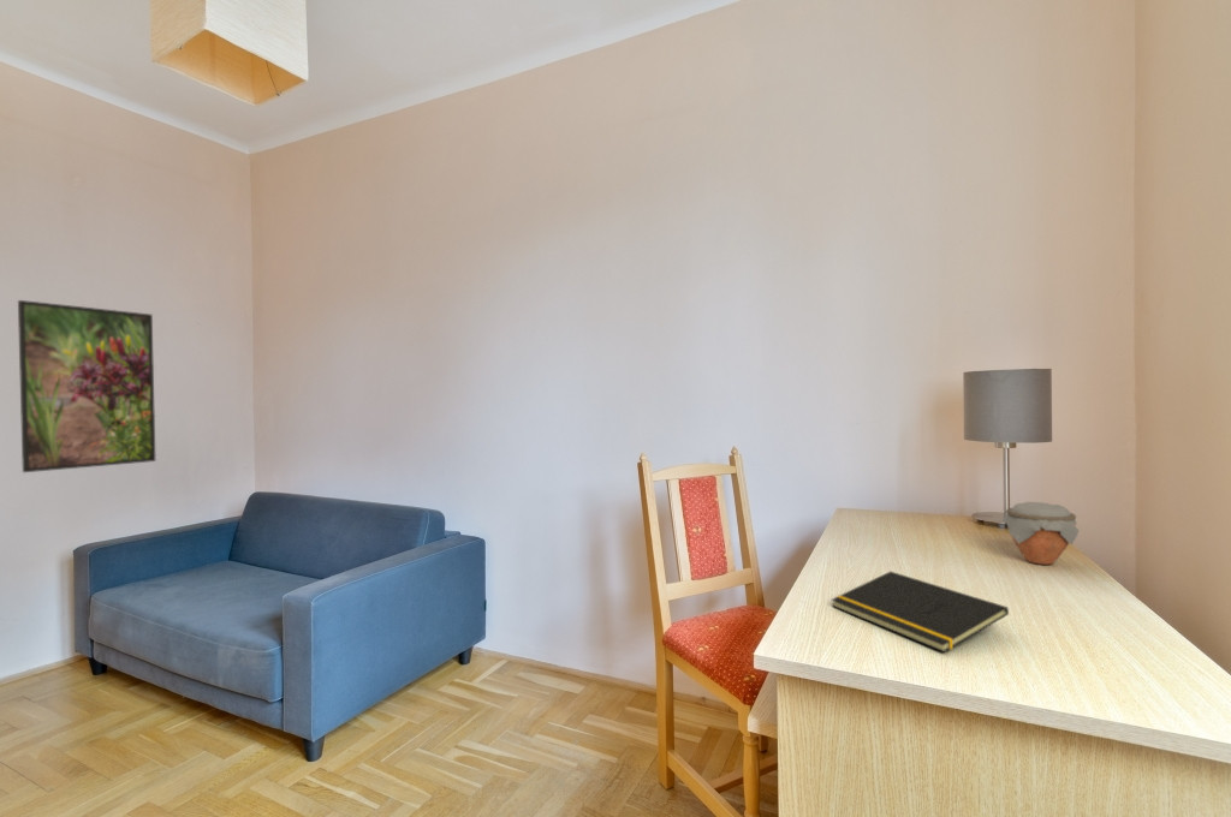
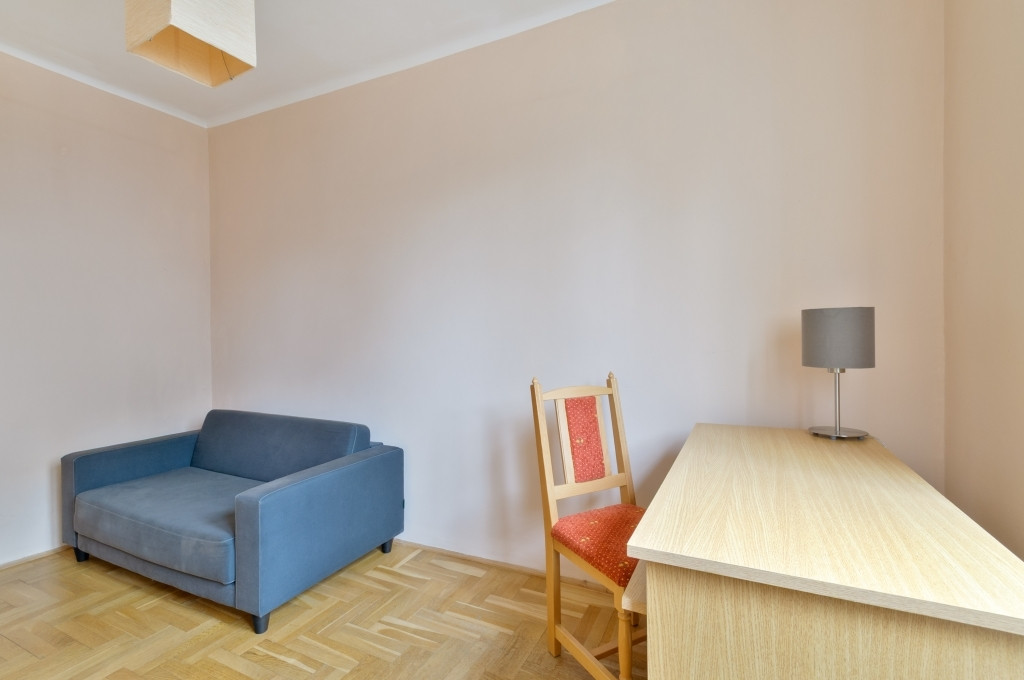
- notepad (914, 606)
- jar (1039, 532)
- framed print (91, 387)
